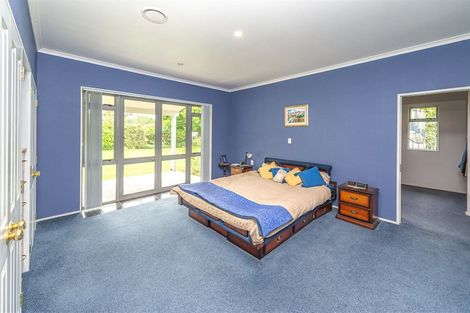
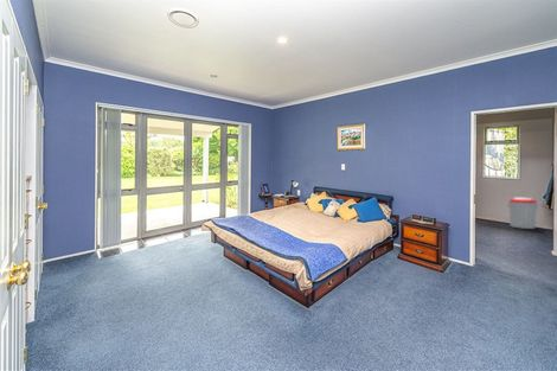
+ trash can (521, 212)
